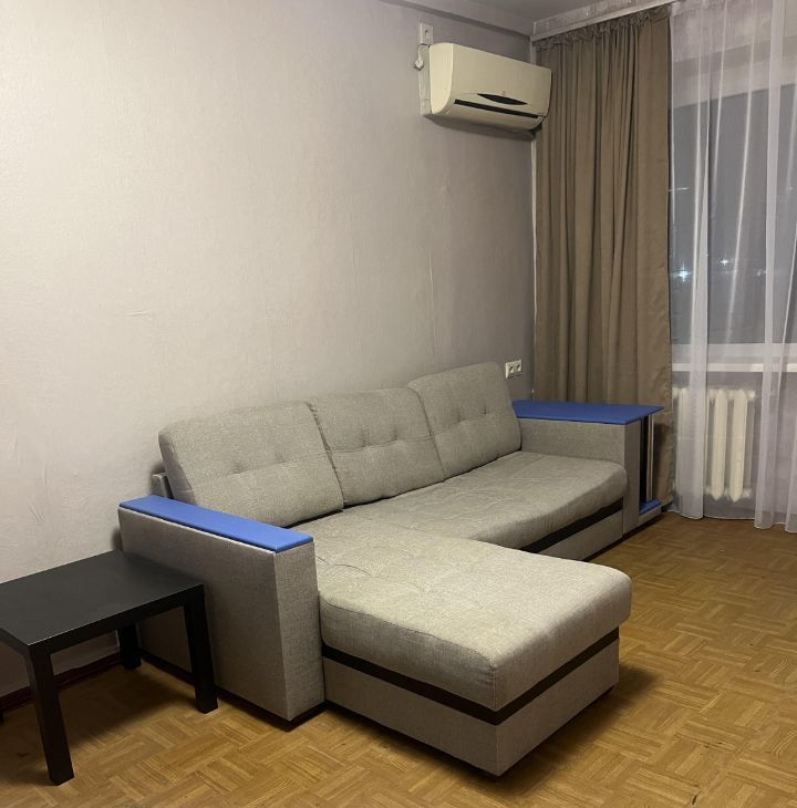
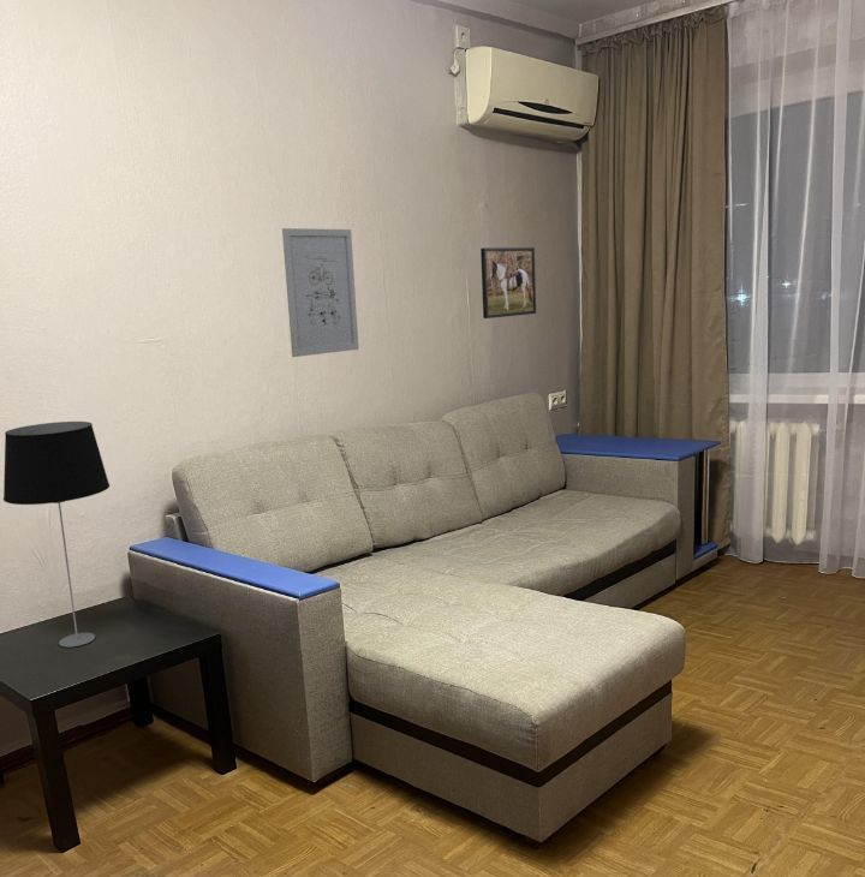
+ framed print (509, 281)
+ table lamp (62, 536)
+ wall art (322, 291)
